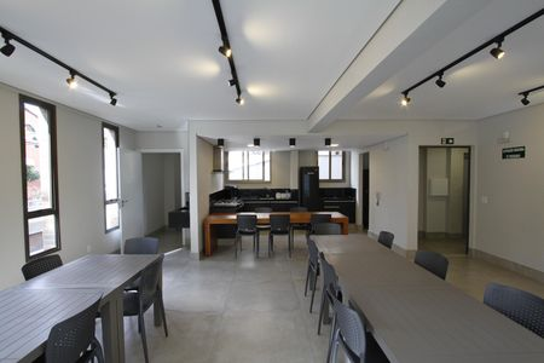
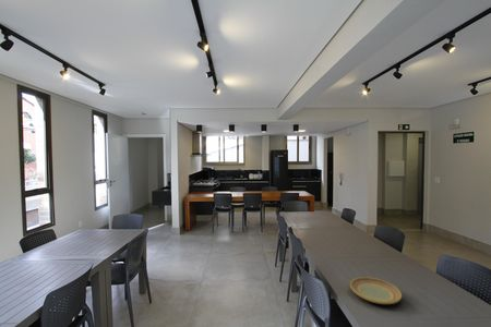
+ plate (374, 291)
